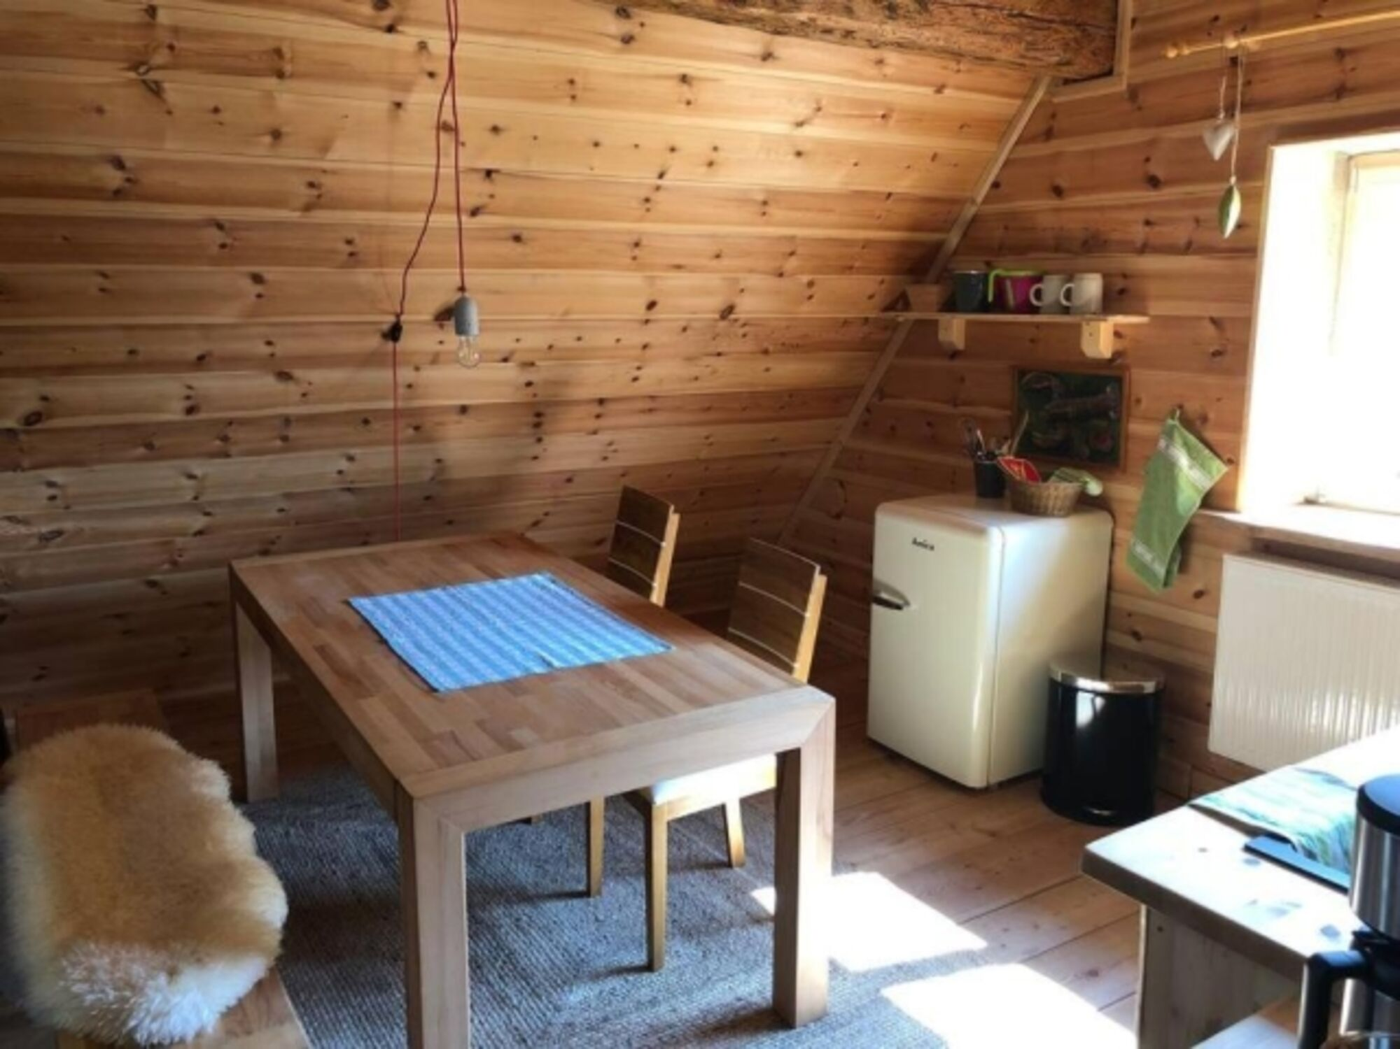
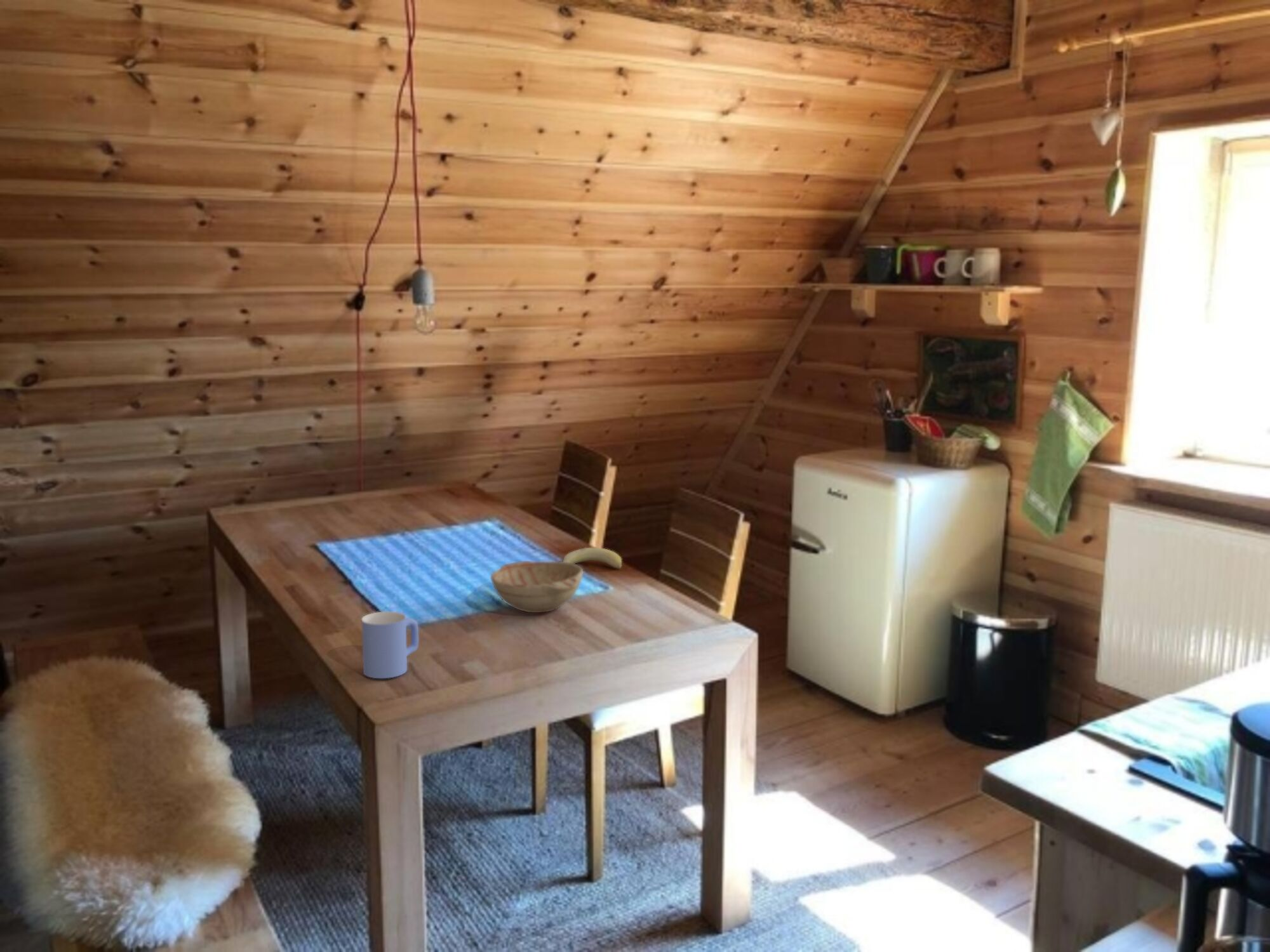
+ mug (394, 642)
+ fruit (594, 557)
+ decorative bowl (537, 588)
